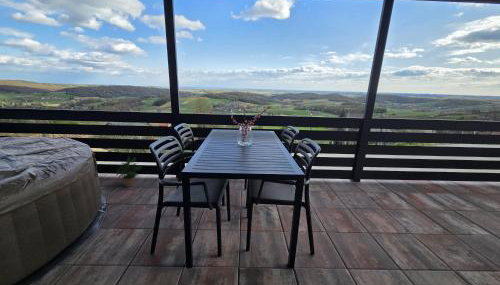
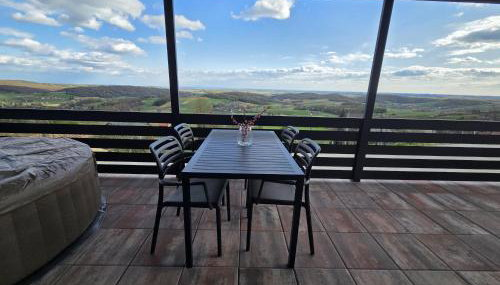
- potted plant (126, 171)
